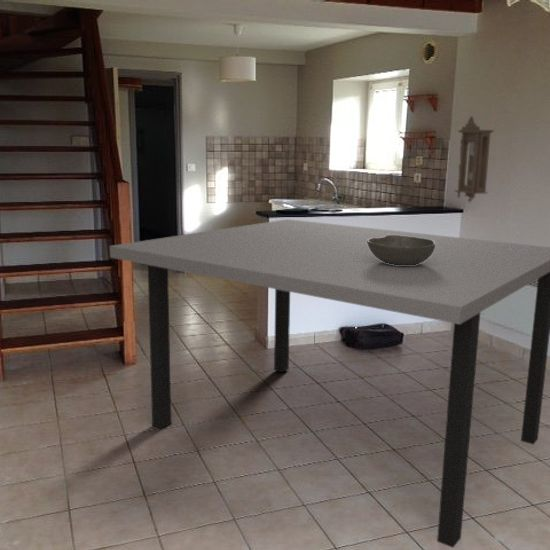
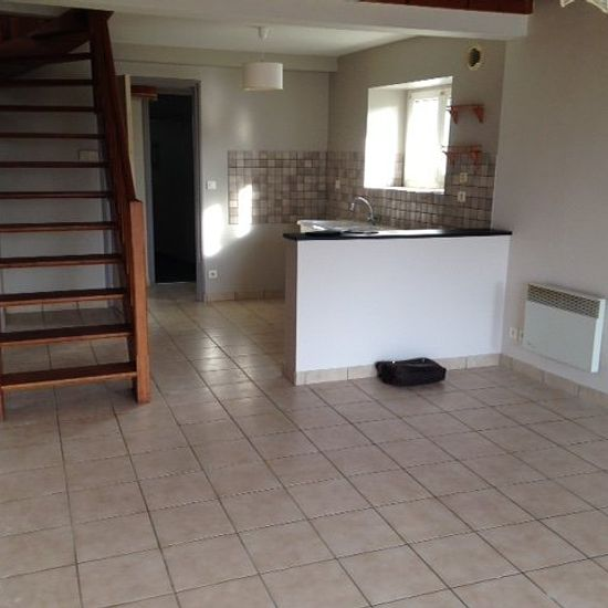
- bowl (400, 251)
- dining table (345, 302)
- pendulum clock (473, 160)
